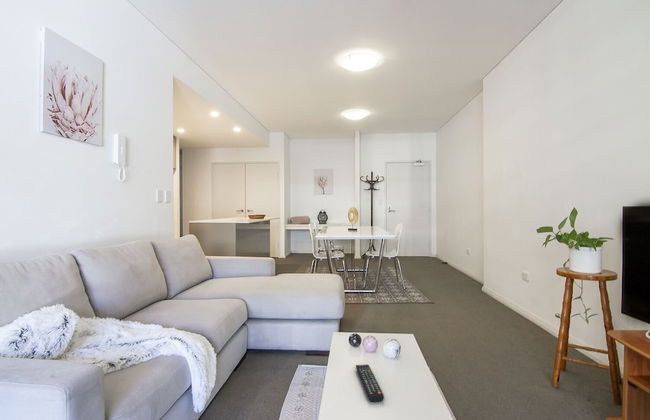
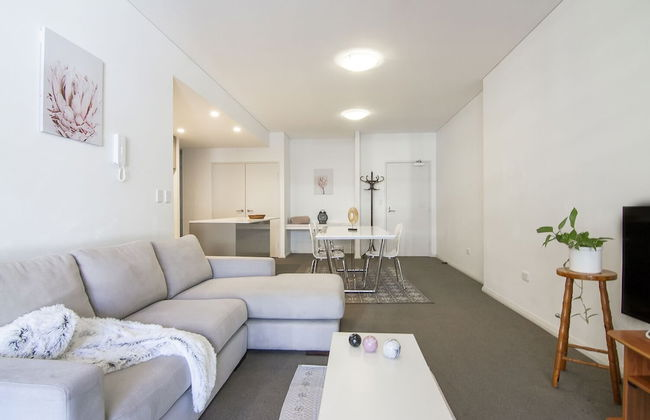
- remote control (368, 381)
